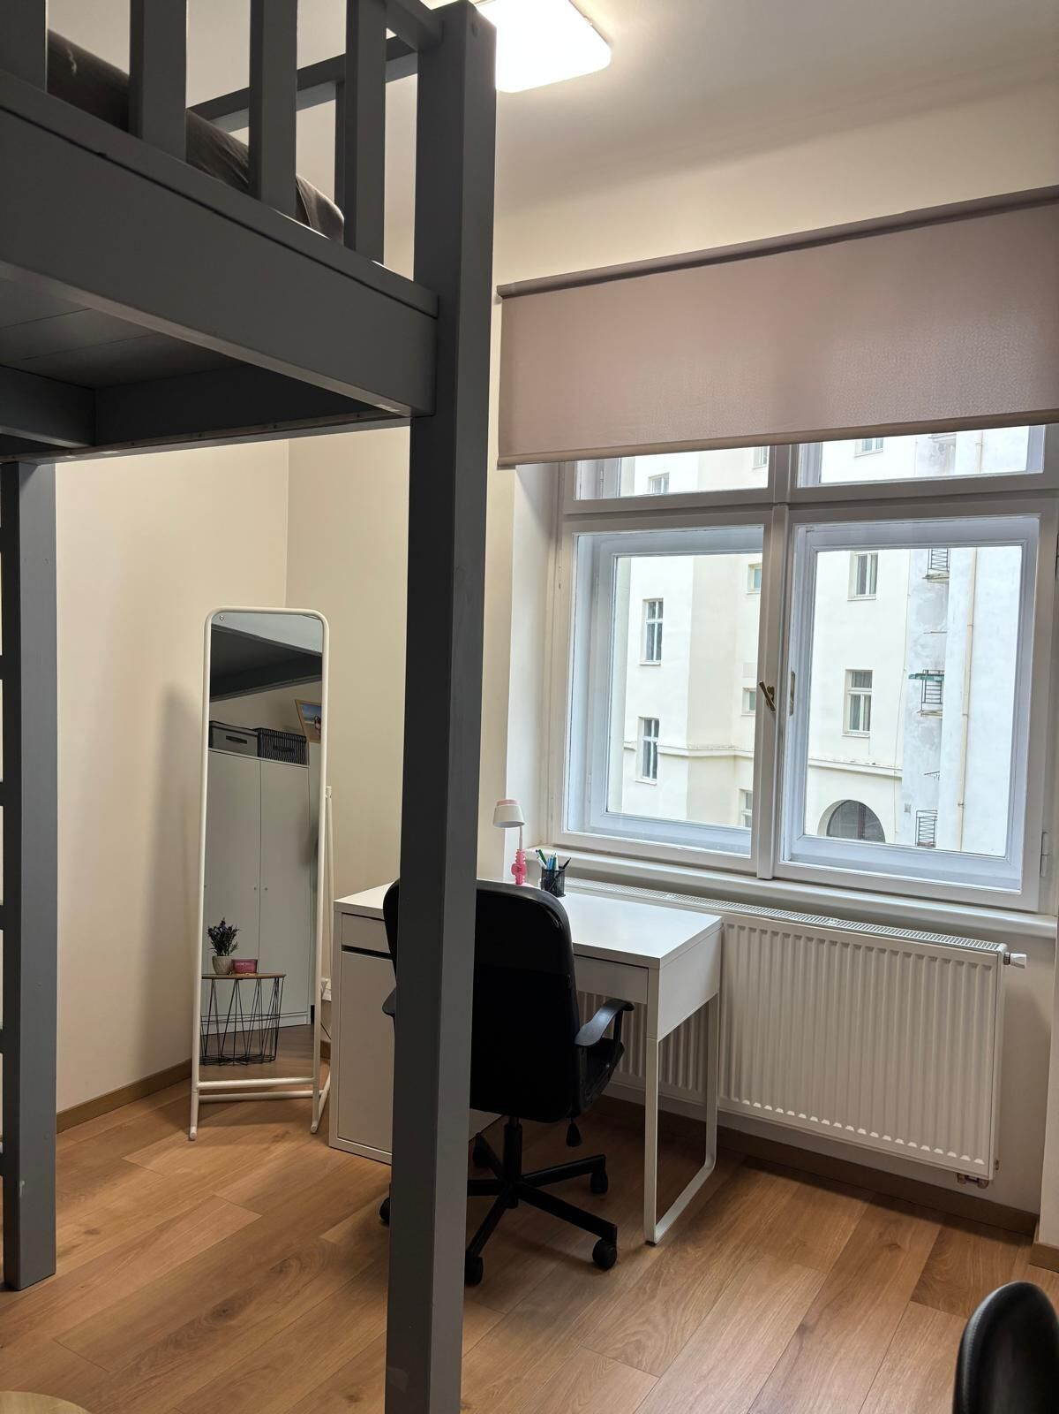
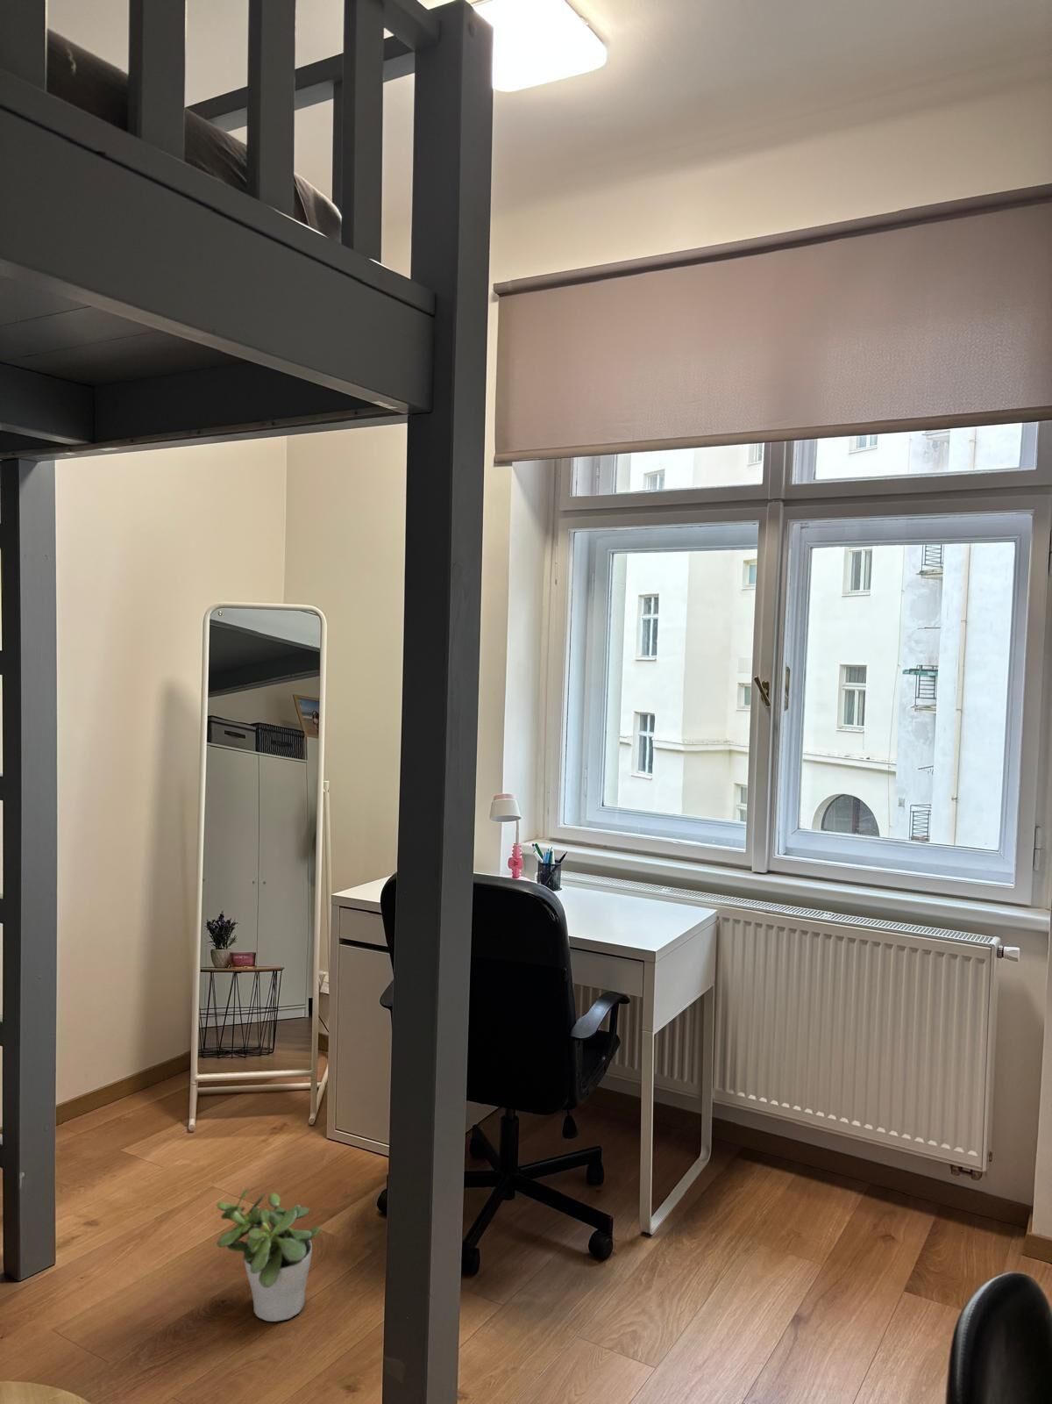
+ potted plant (263, 1256)
